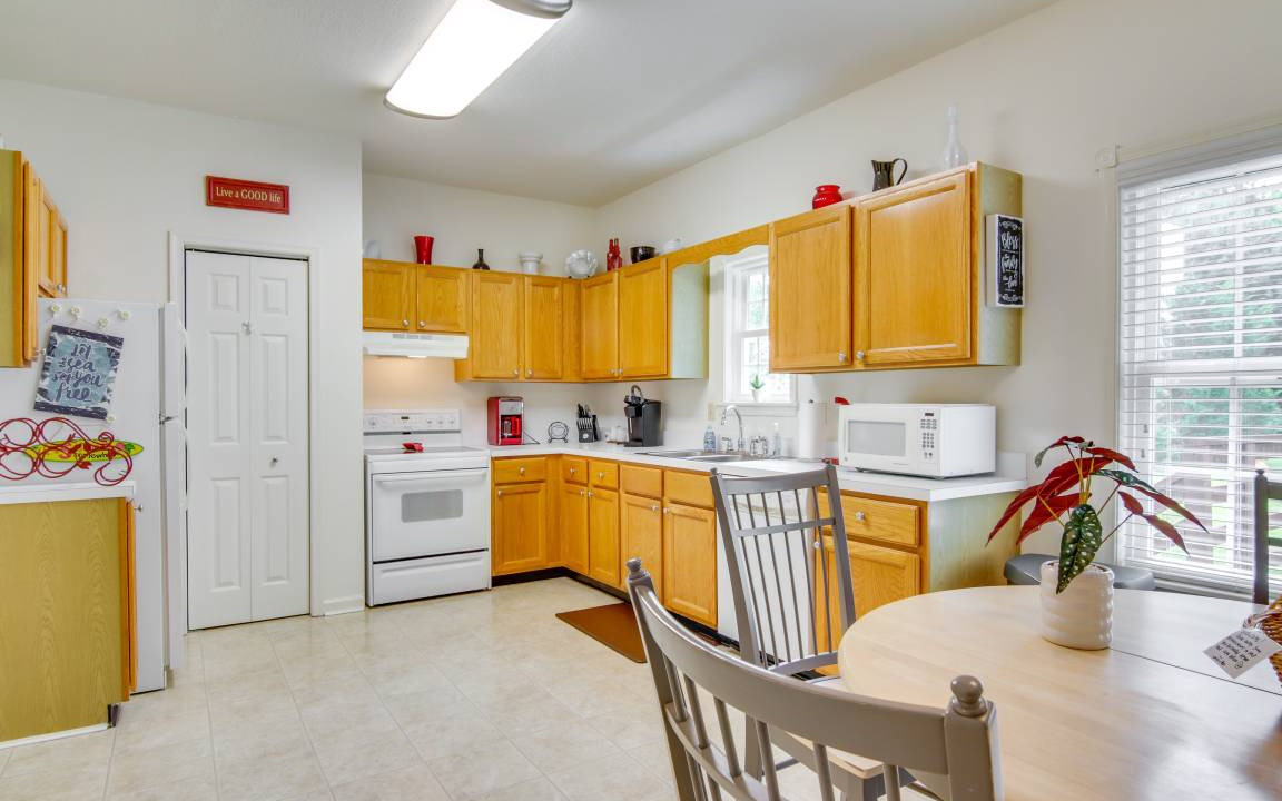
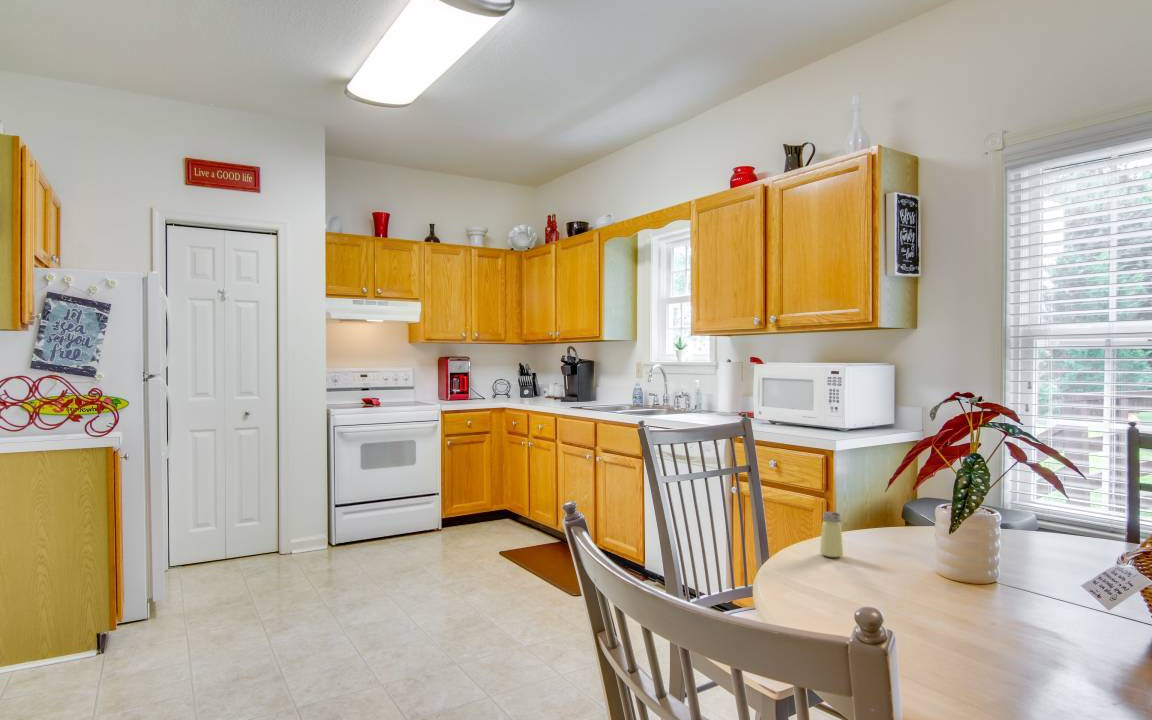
+ saltshaker (831, 533)
